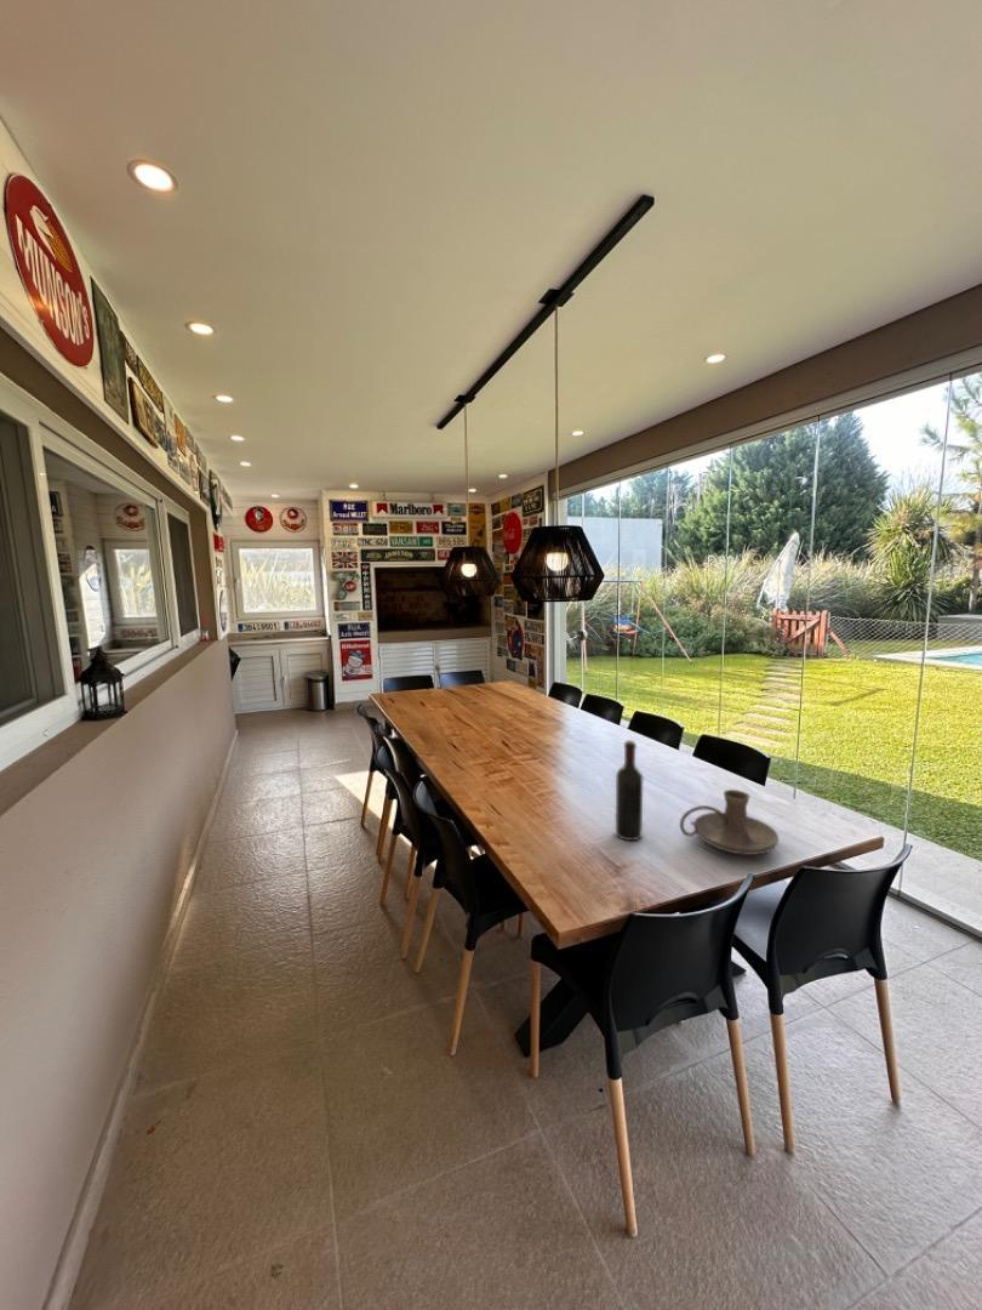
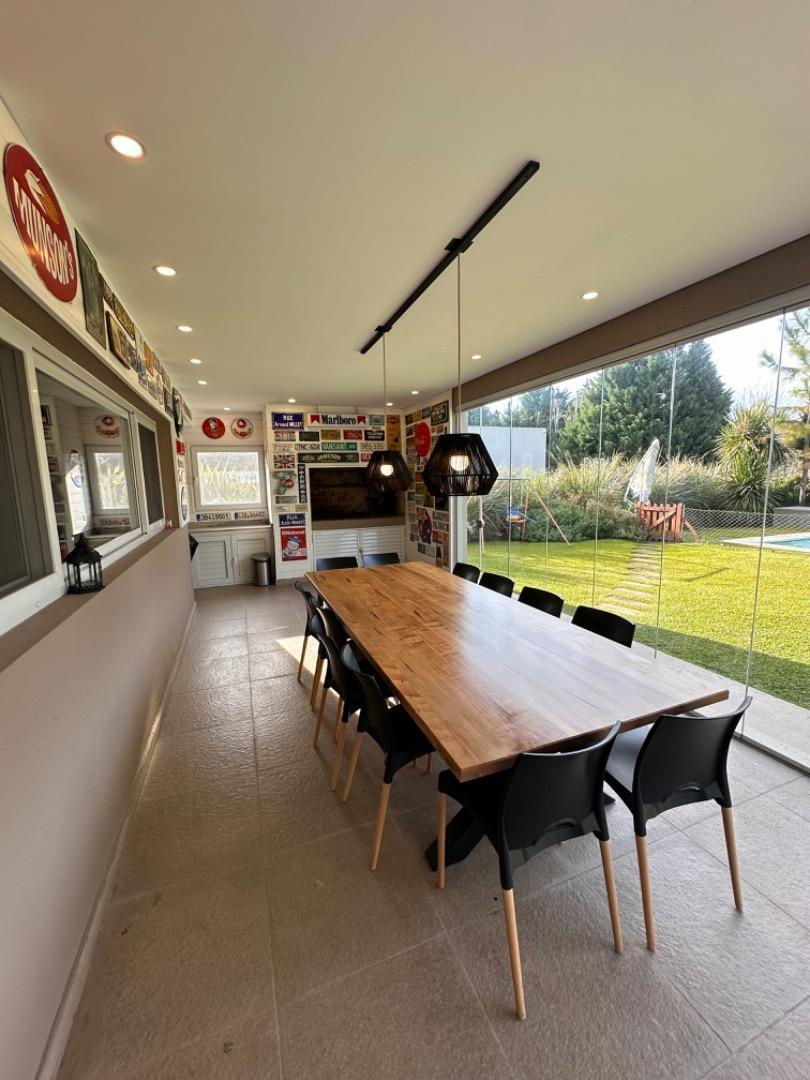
- wine bottle (629, 788)
- candle holder (726, 819)
